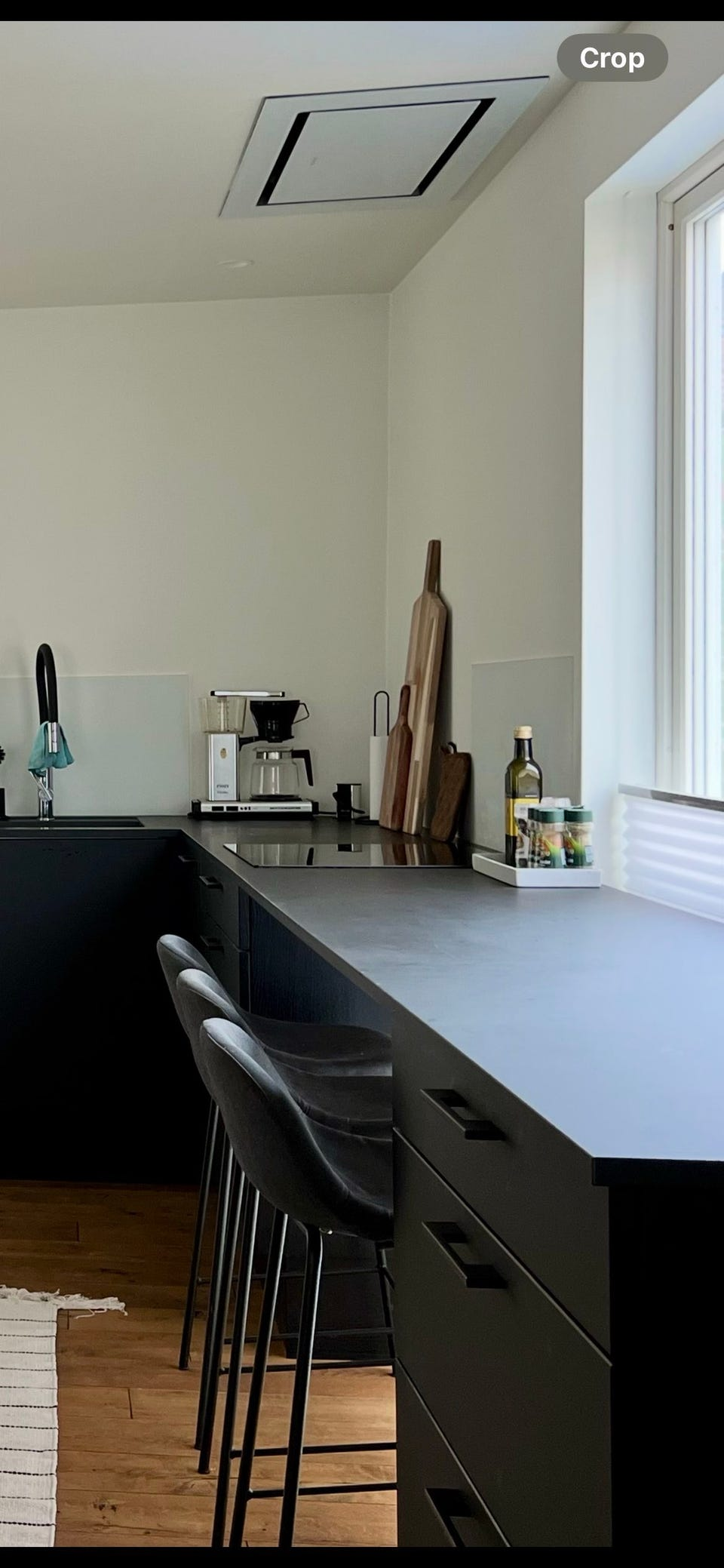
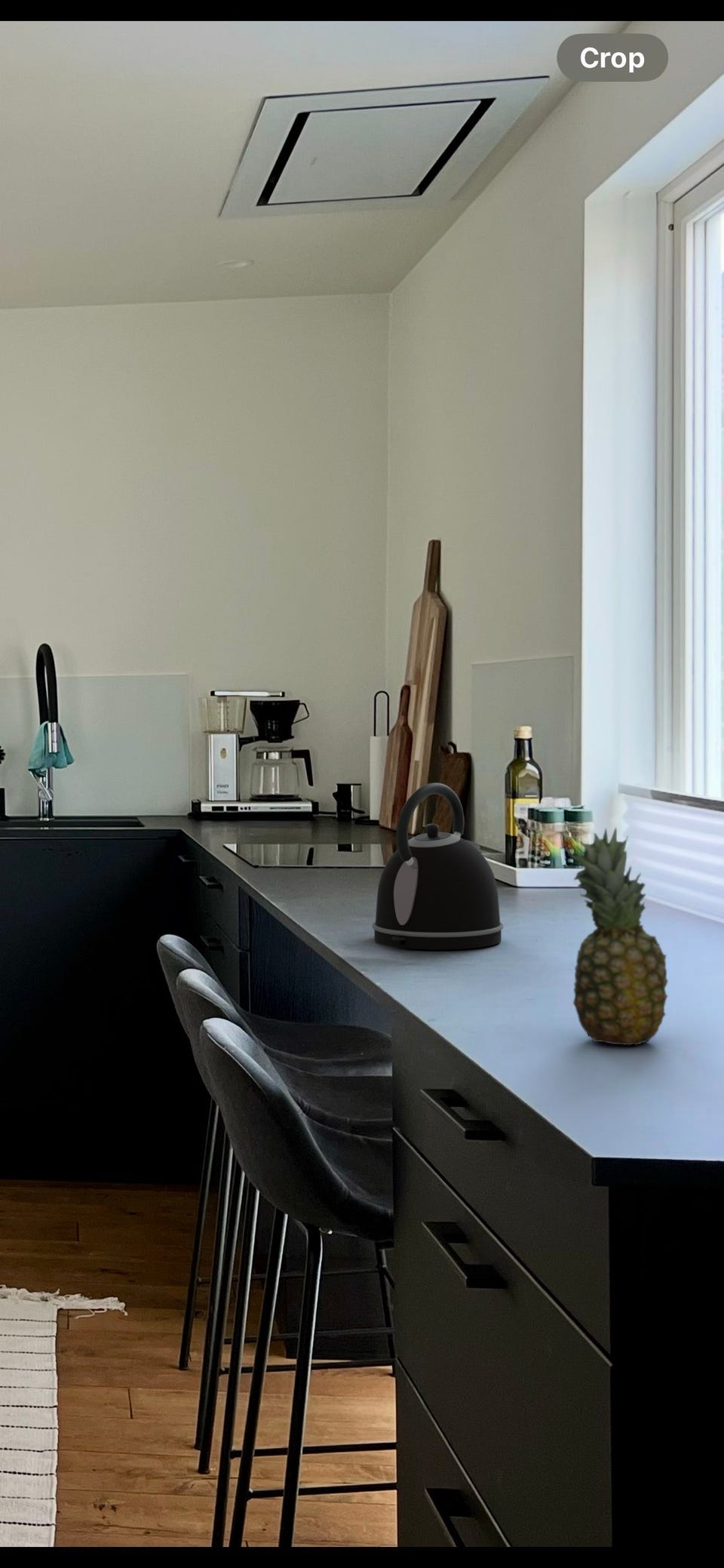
+ kettle (437, 861)
+ fruit (617, 933)
